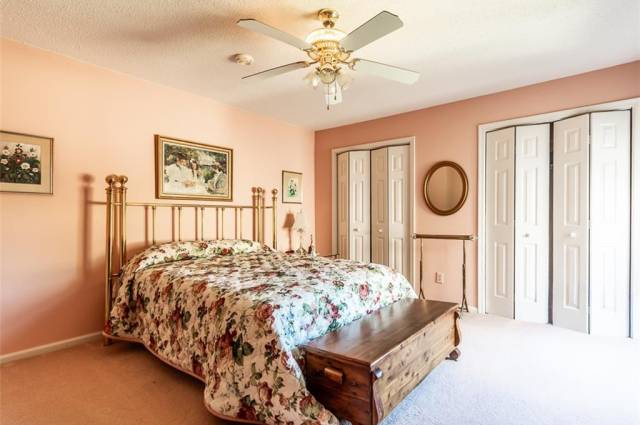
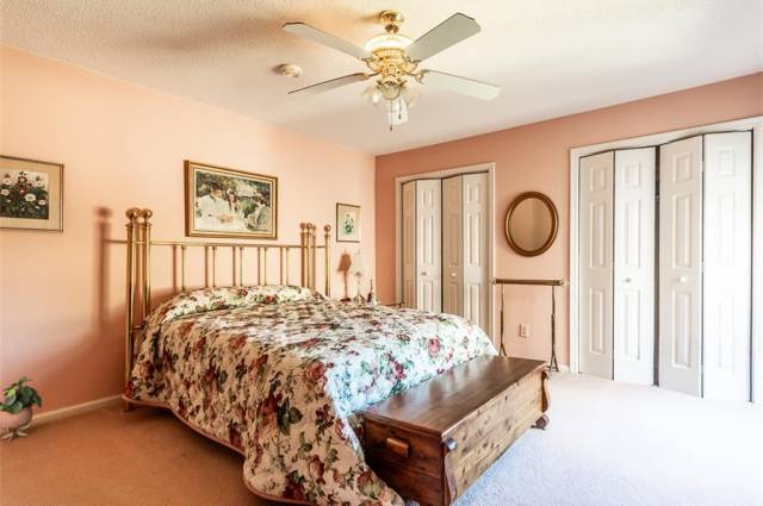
+ potted plant (19, 406)
